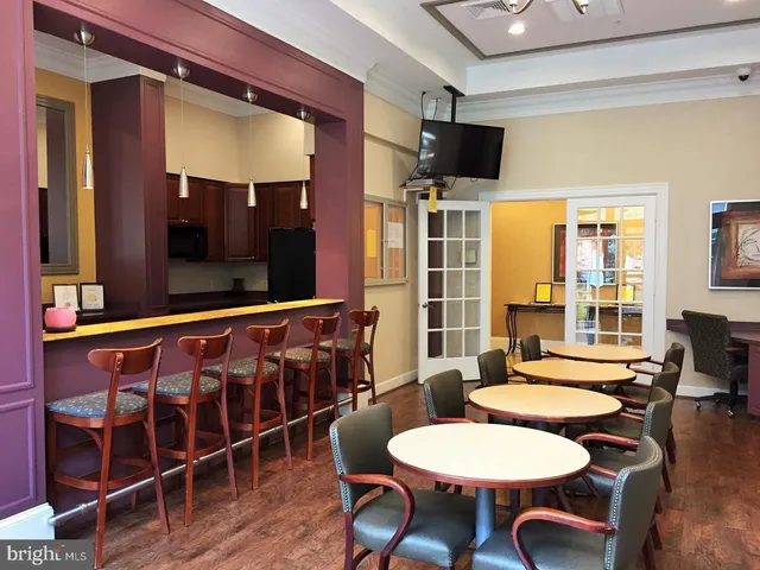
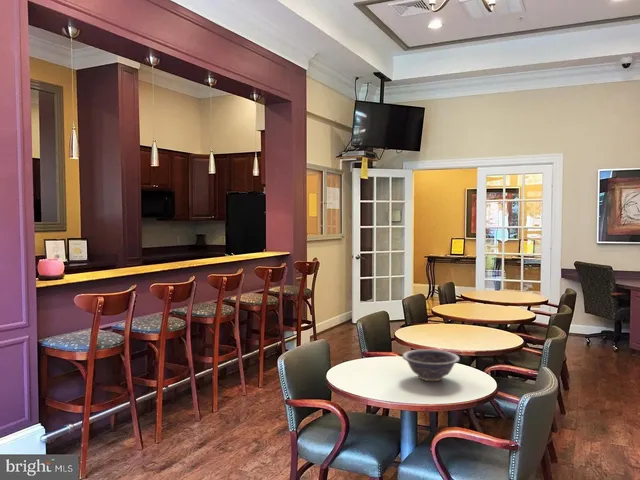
+ decorative bowl (430, 367)
